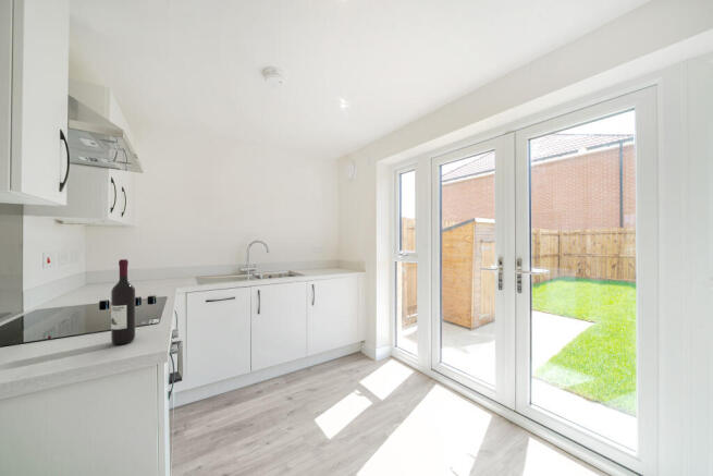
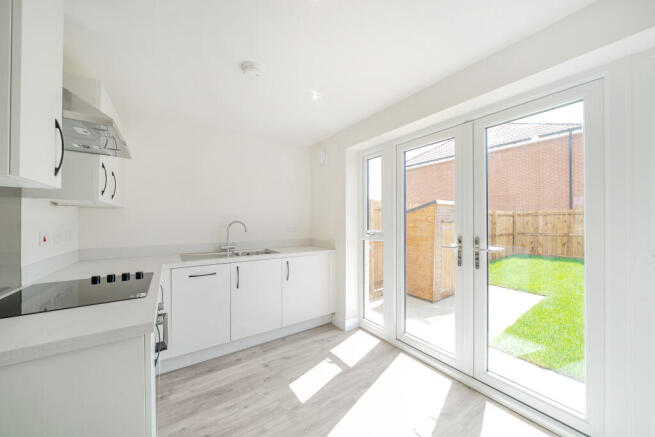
- wine bottle (123, 301)
